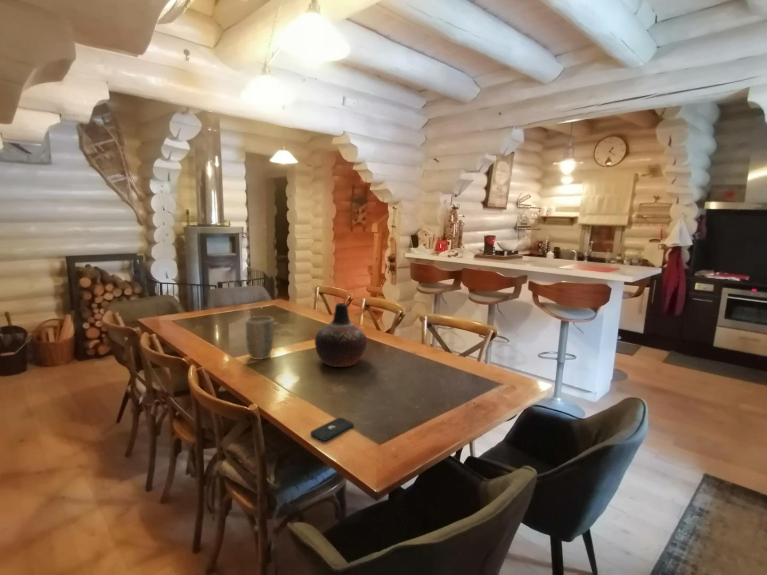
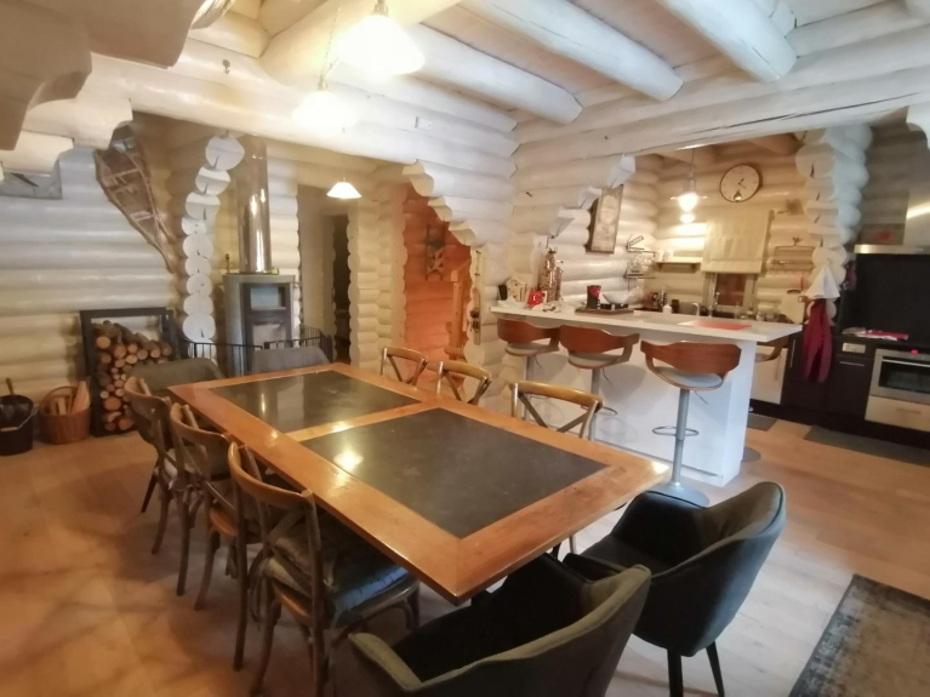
- vase (340, 333)
- smartphone (332, 428)
- plant pot (260, 337)
